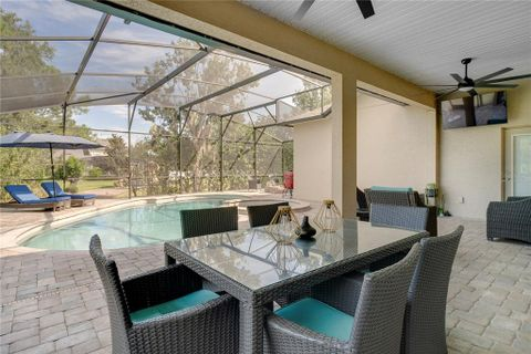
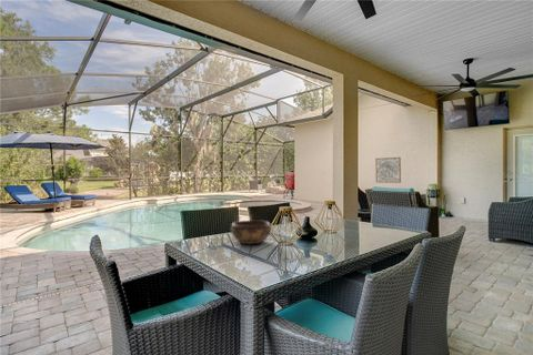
+ decorative bowl (251, 232)
+ wall art (388, 170)
